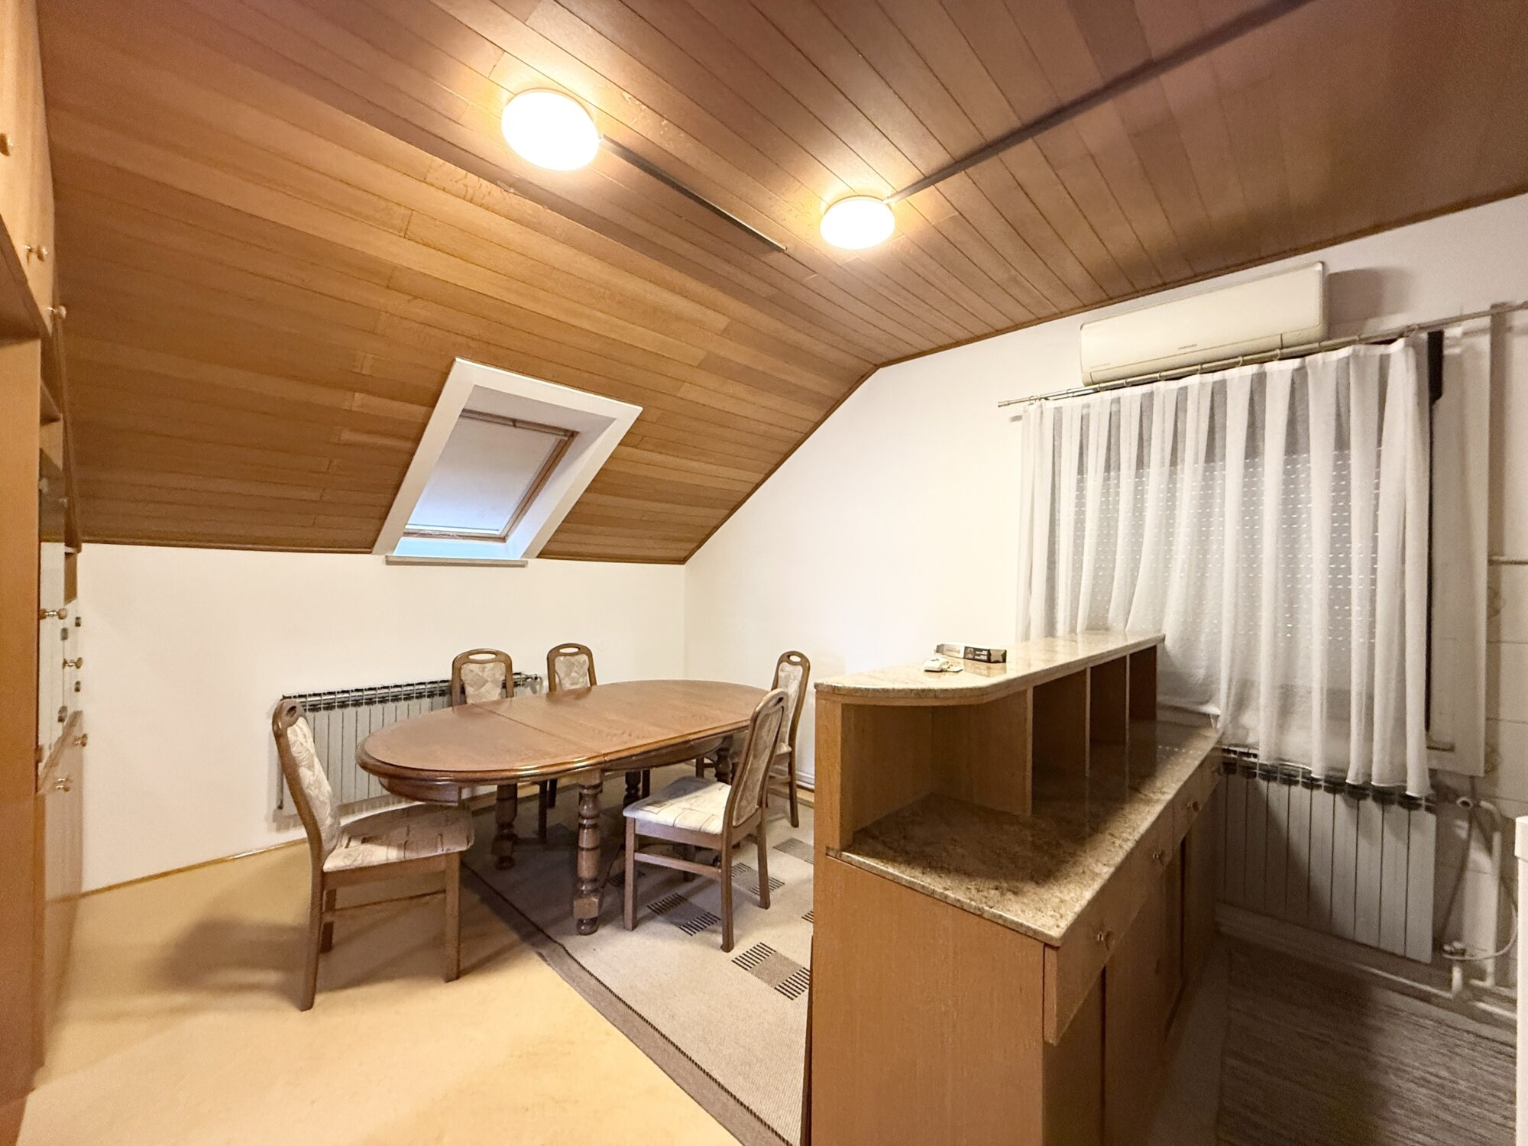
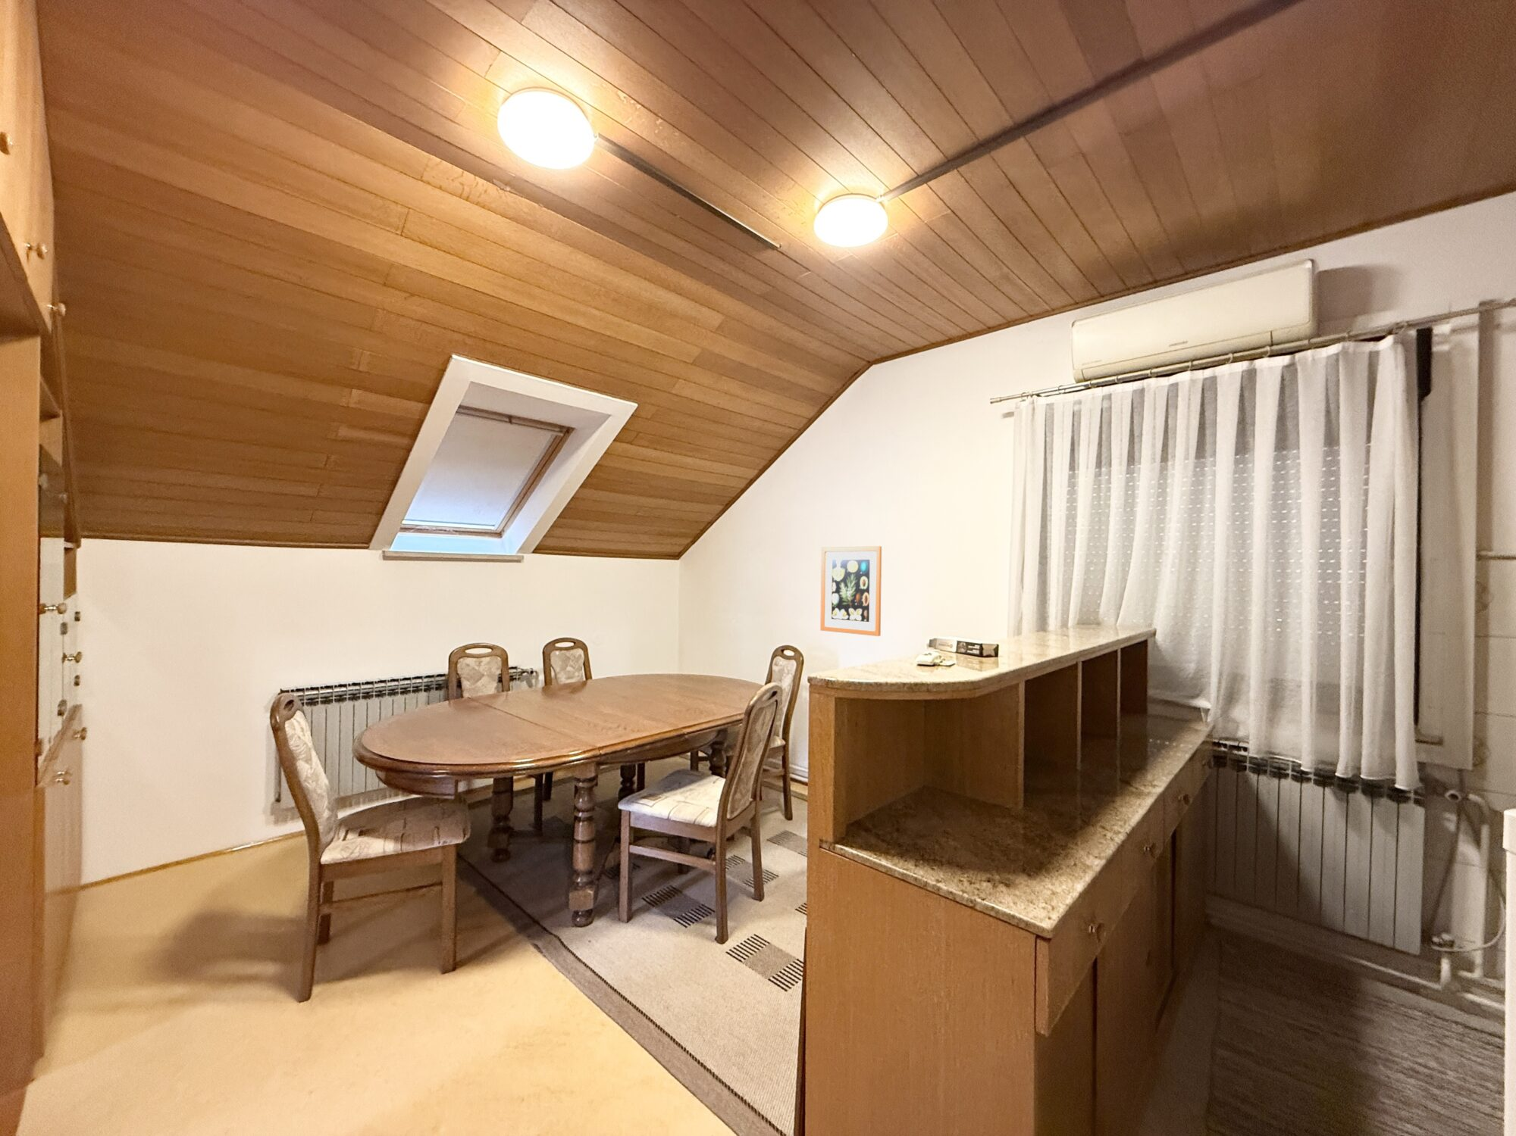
+ wall art (850, 589)
